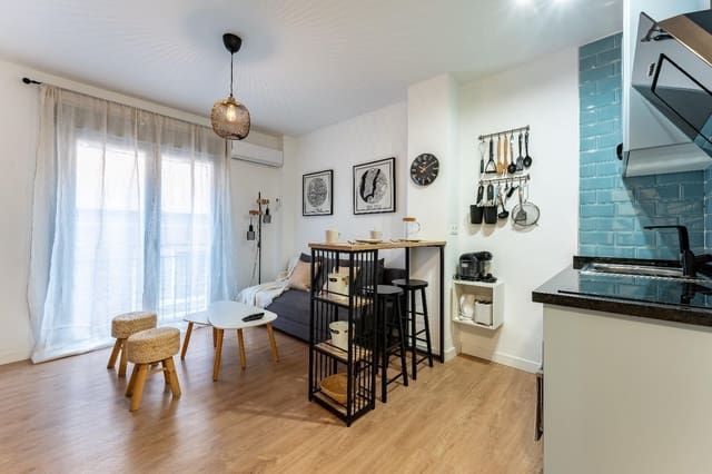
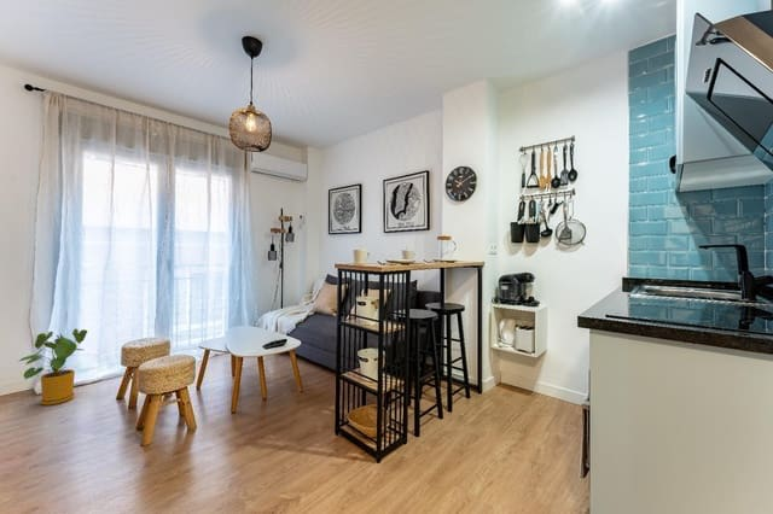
+ house plant (54, 367)
